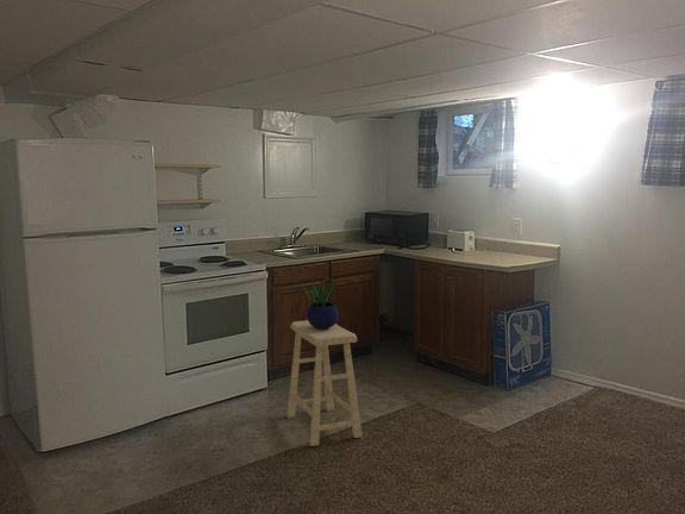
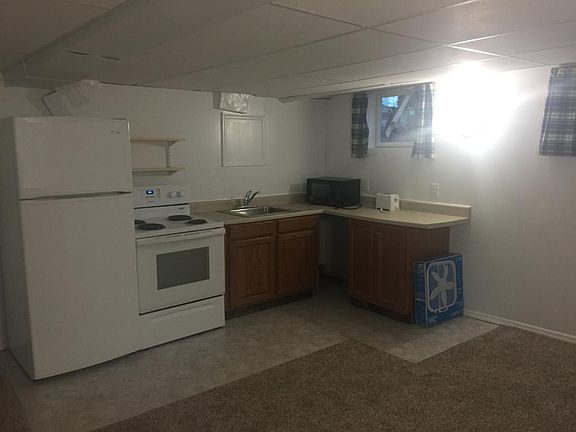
- potted plant (320, 302)
- stool (321, 377)
